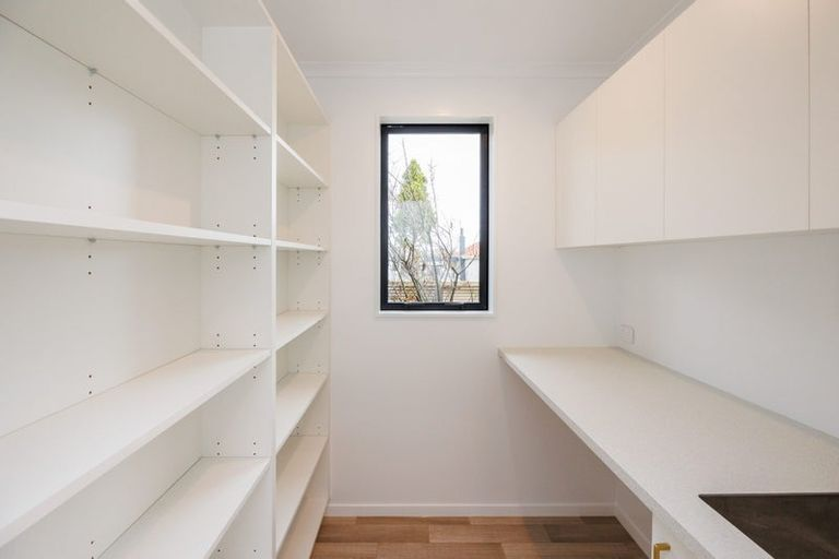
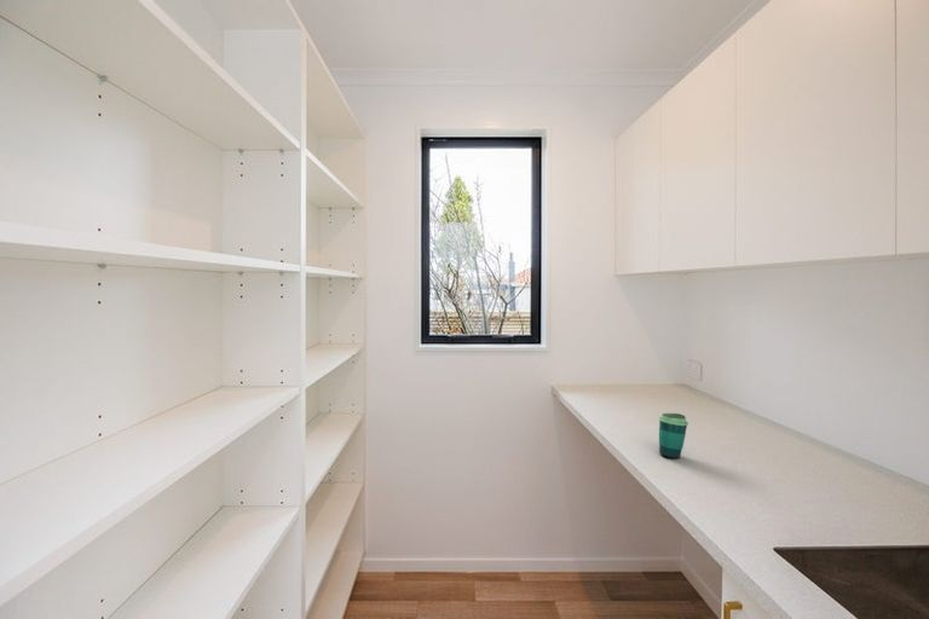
+ cup (673, 435)
